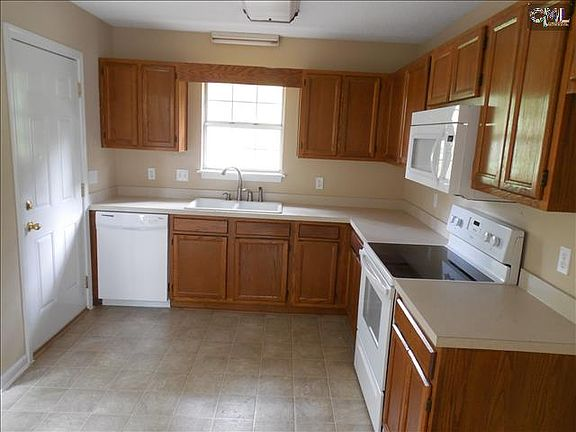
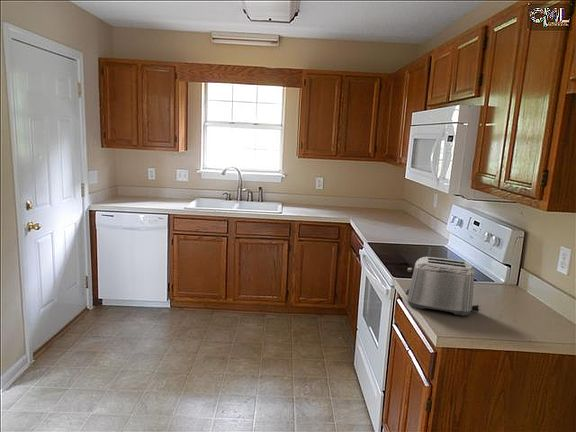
+ toaster (444, 284)
